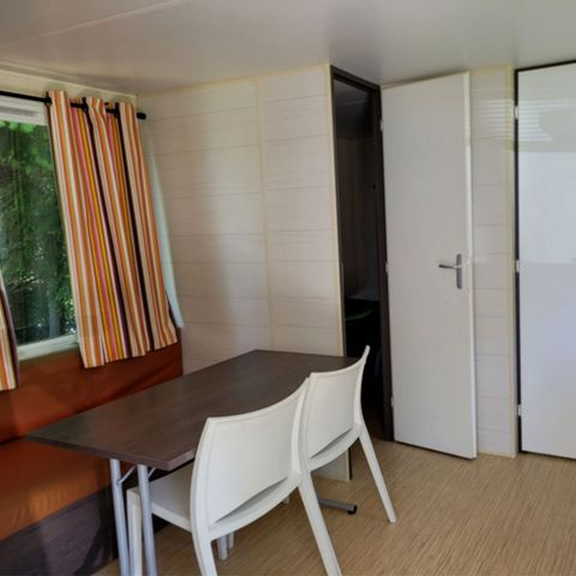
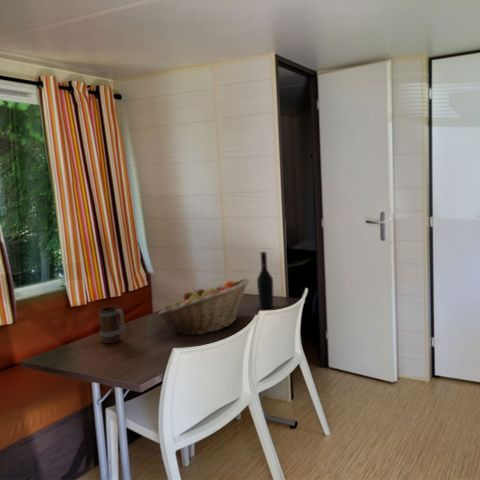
+ fruit basket (205, 303)
+ wine bottle (264, 279)
+ mug (112, 324)
